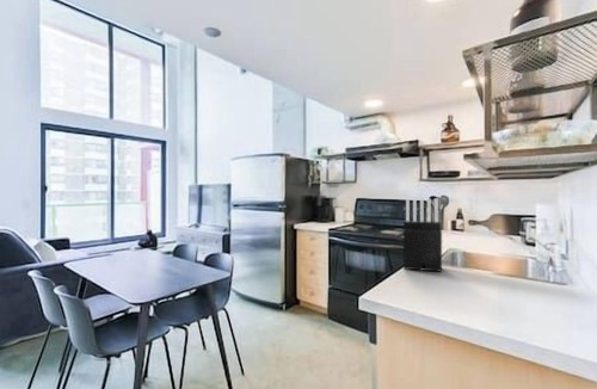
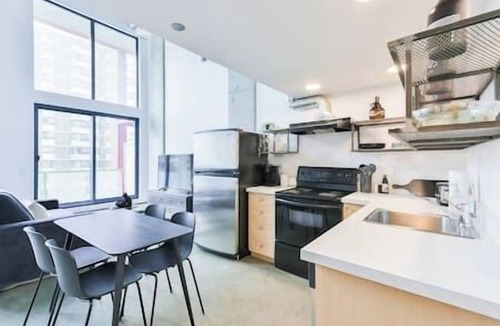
- knife block (421, 233)
